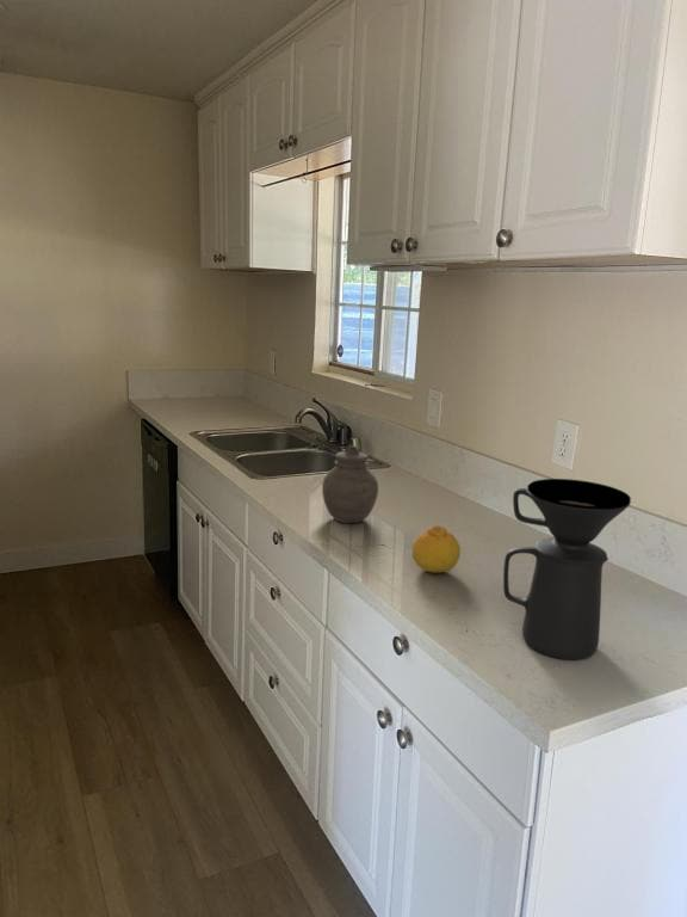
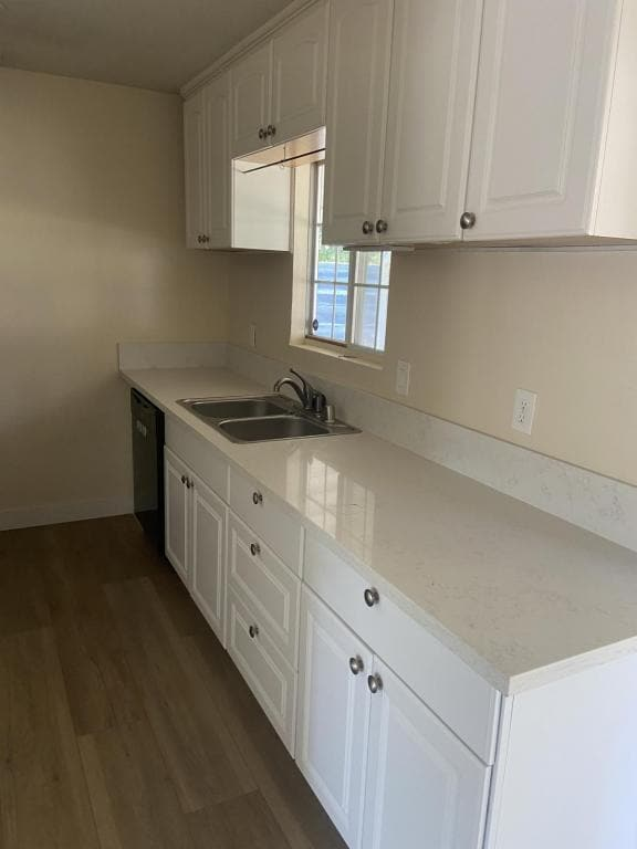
- fruit (435, 548)
- coffee maker (568, 568)
- jar (349, 482)
